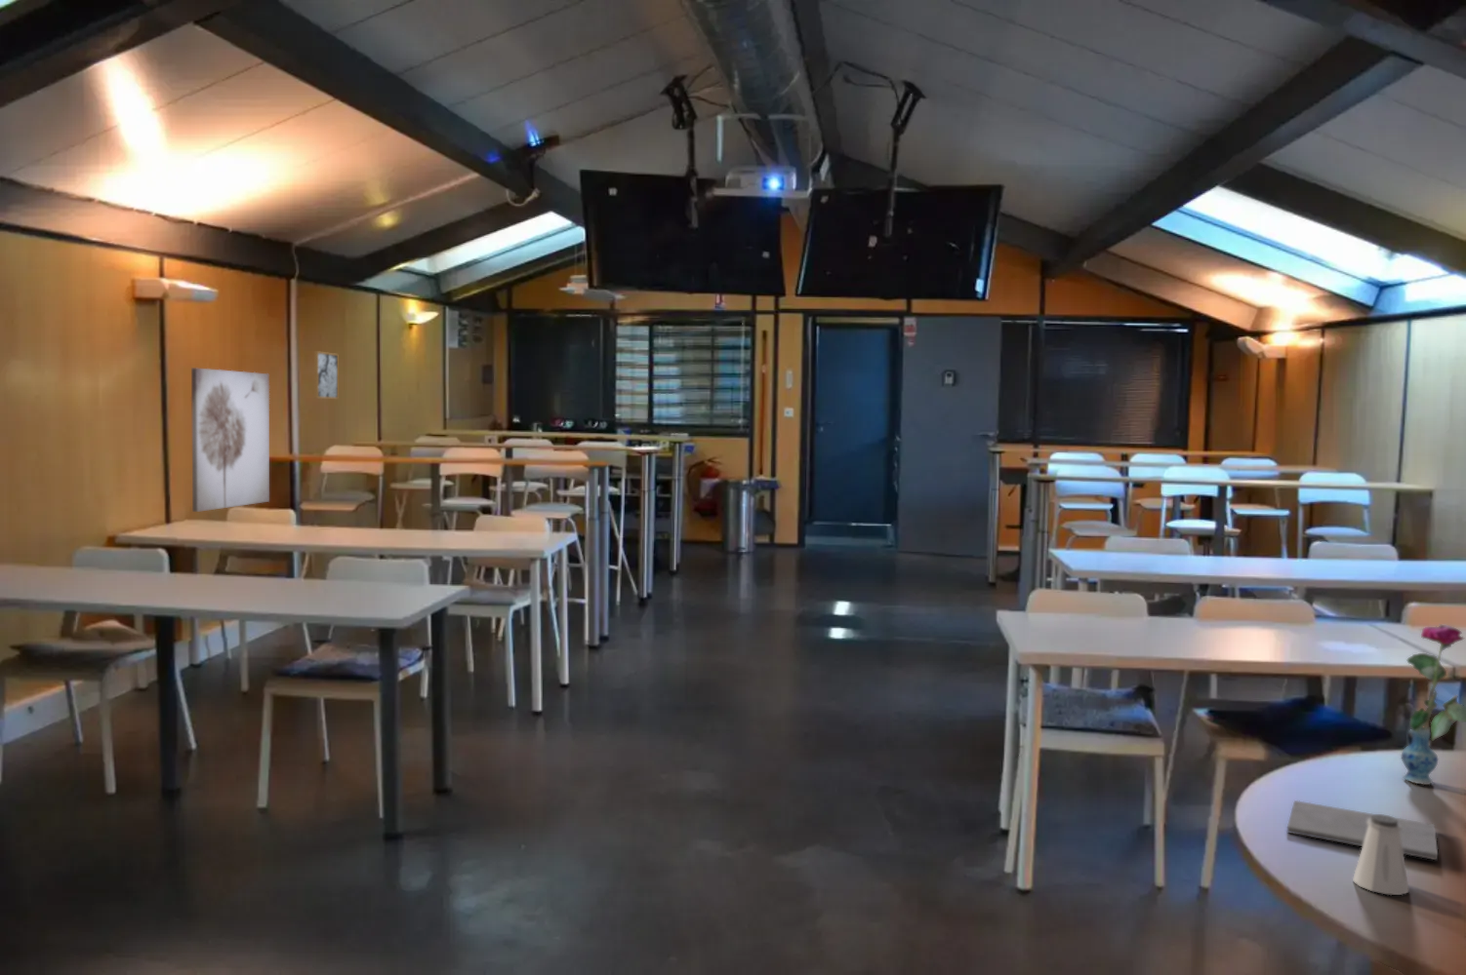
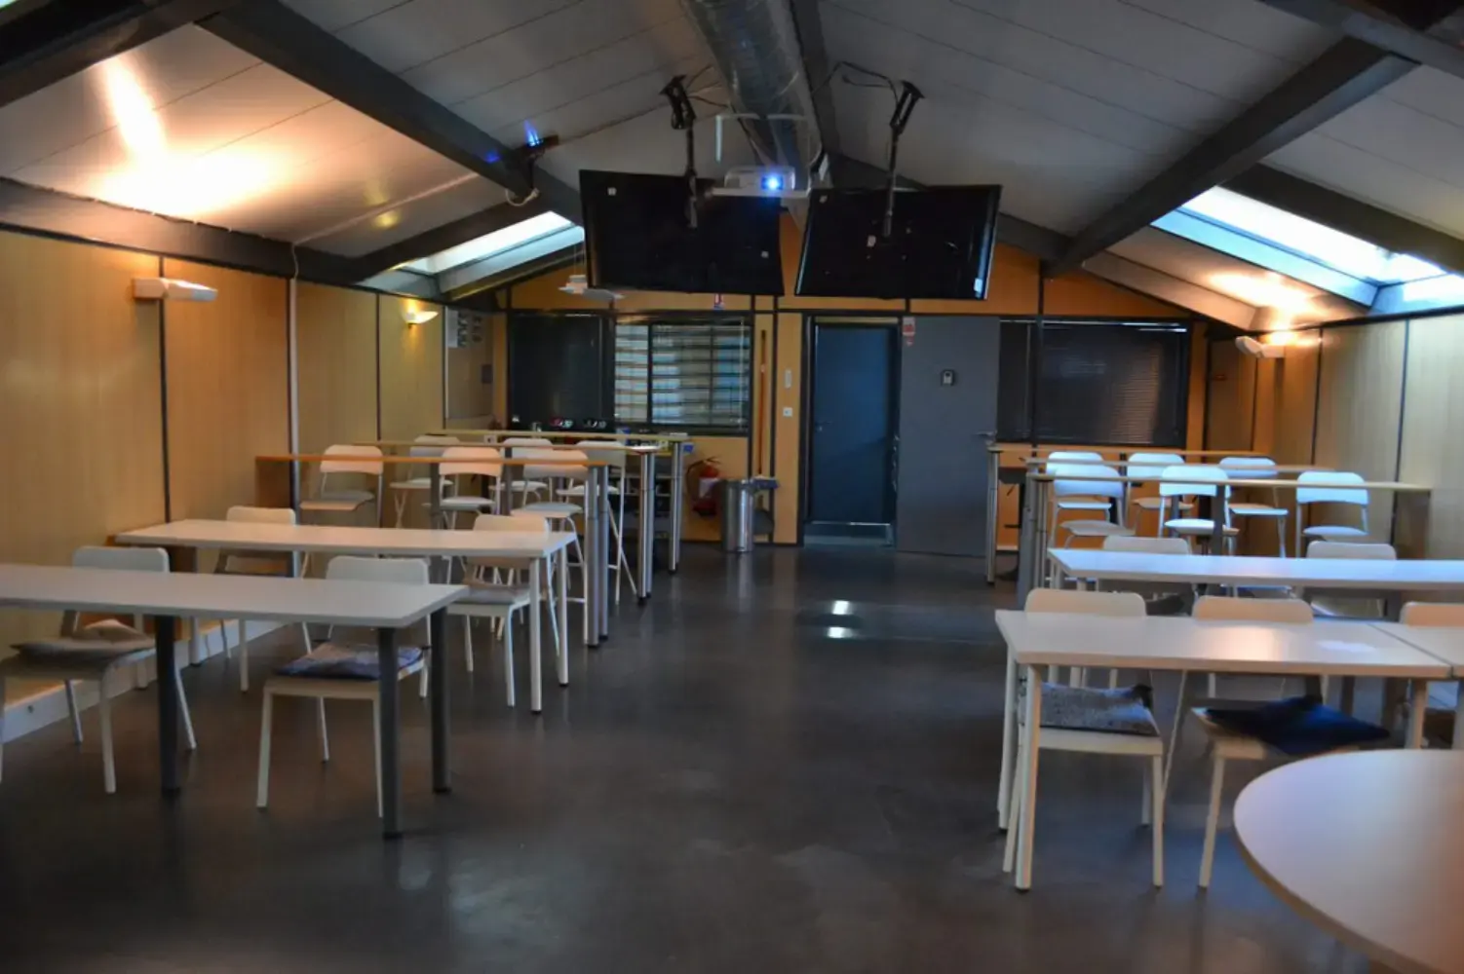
- wall art (232, 439)
- notepad (1360, 828)
- wall art (326, 375)
- saltshaker (1382, 851)
- vase (1437, 704)
